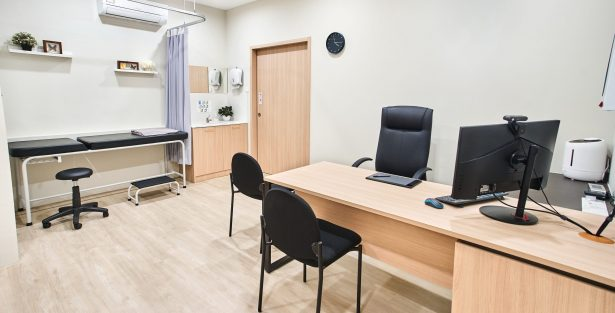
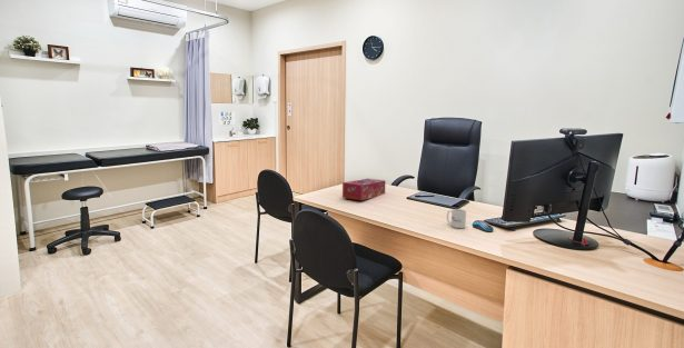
+ tissue box (364, 188)
+ mug (455, 217)
